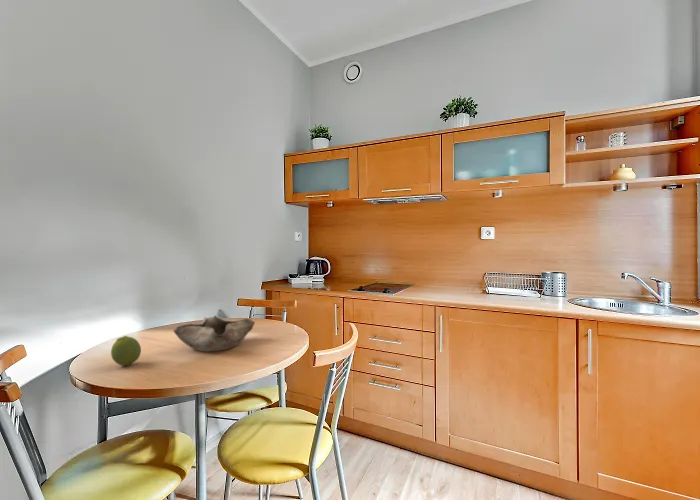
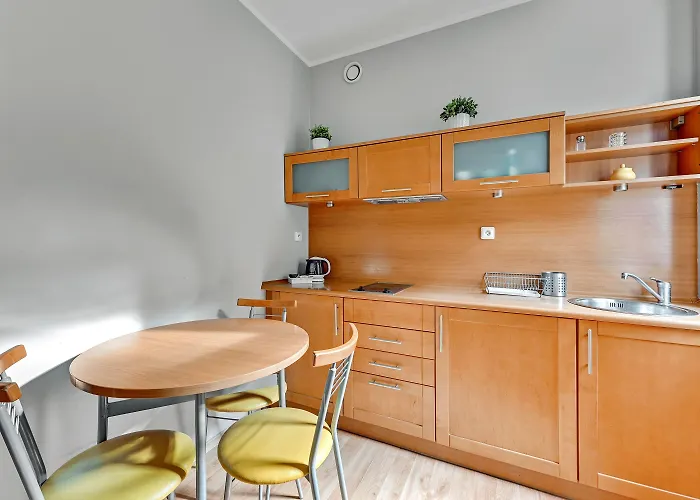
- fruit (126, 350)
- bowl (216, 333)
